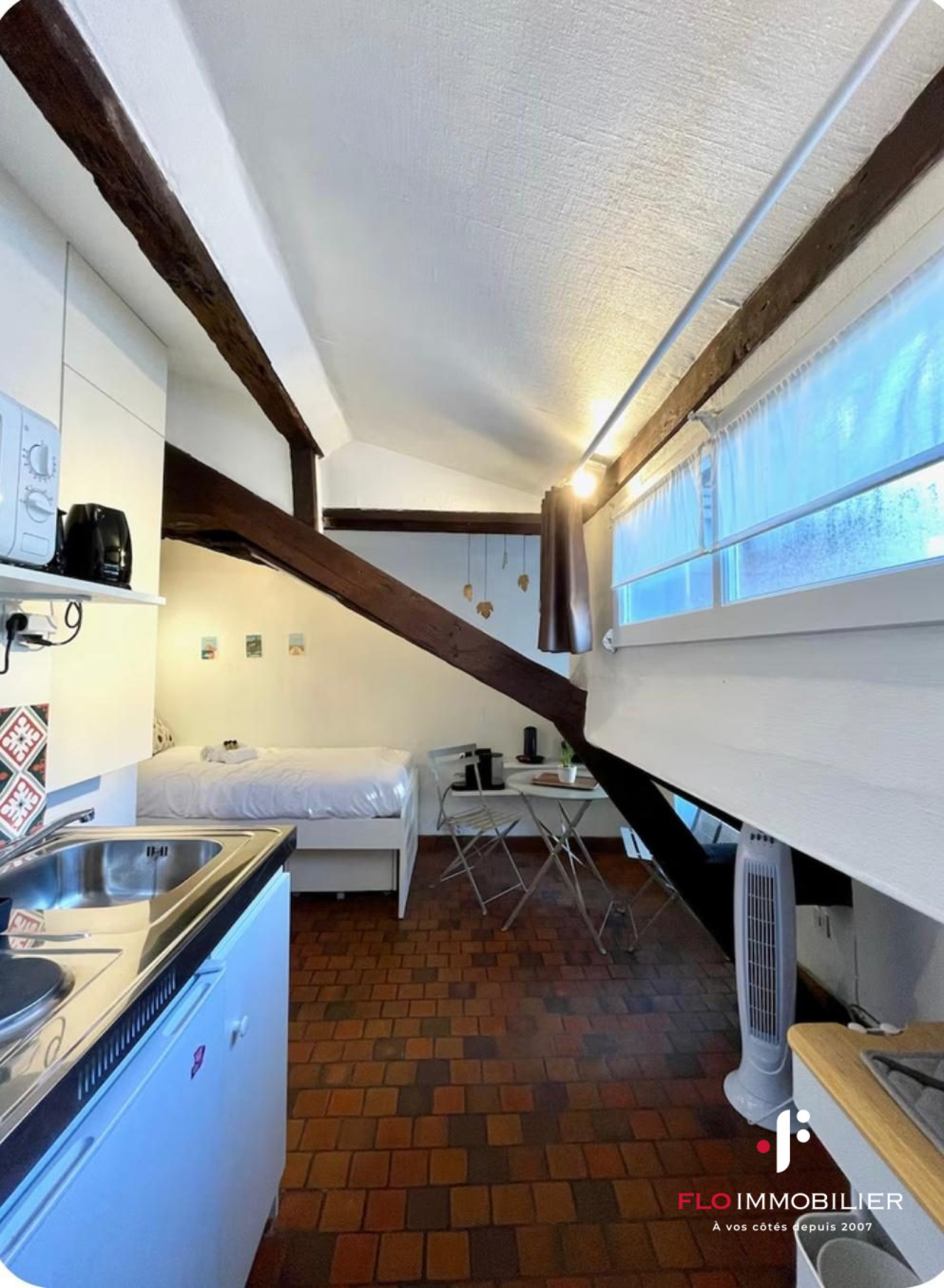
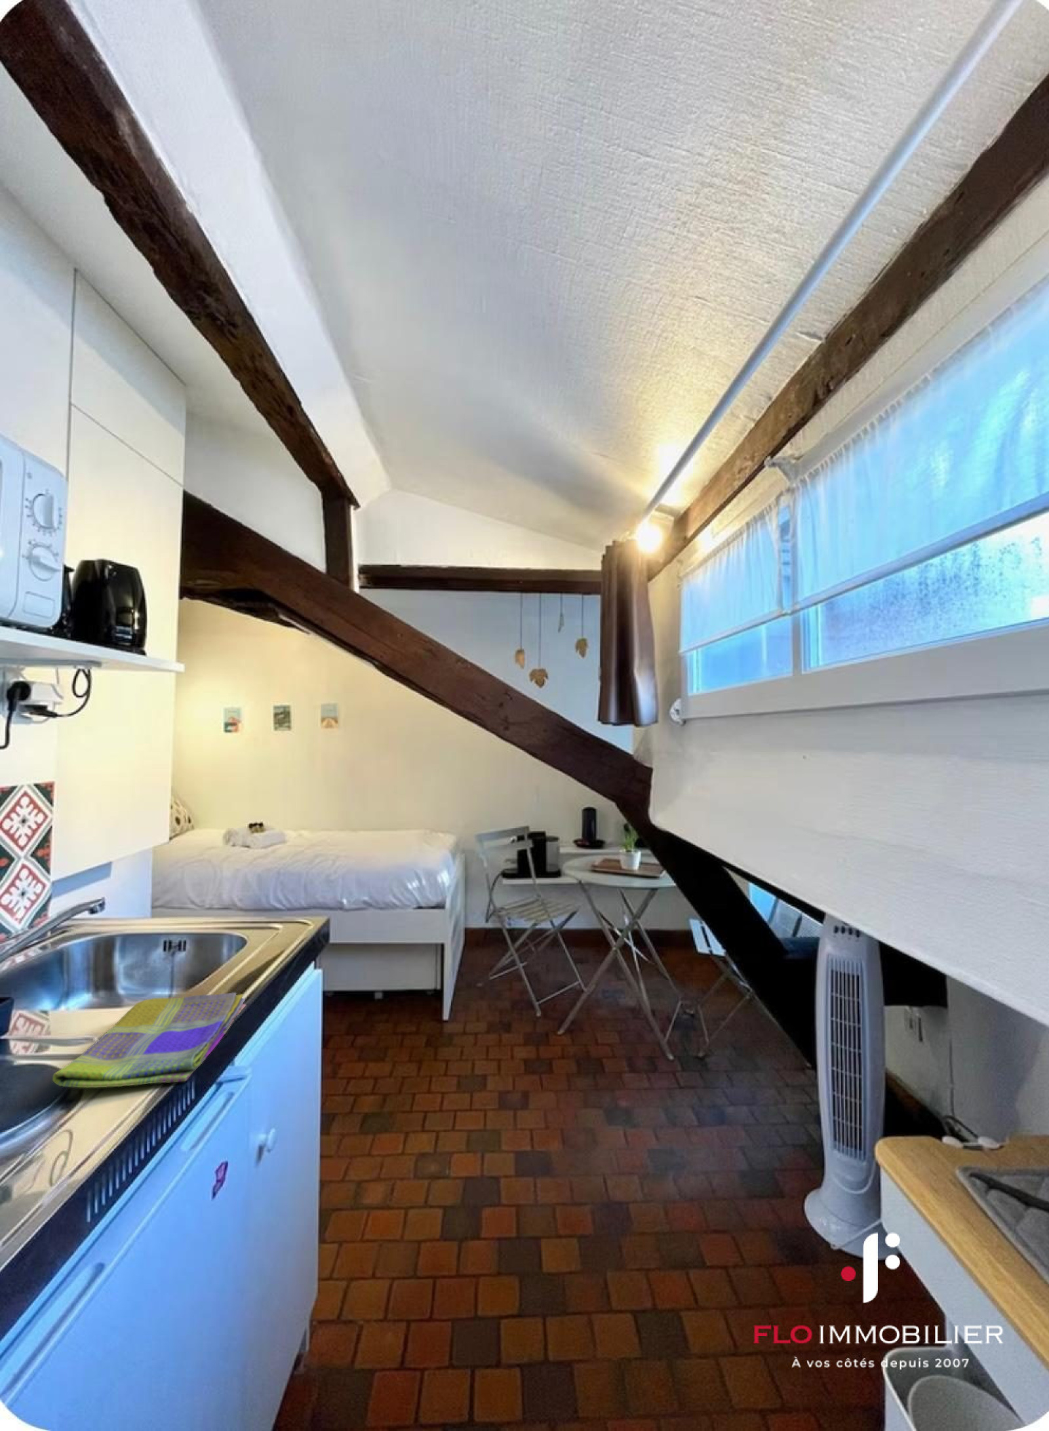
+ dish towel (161, 1033)
